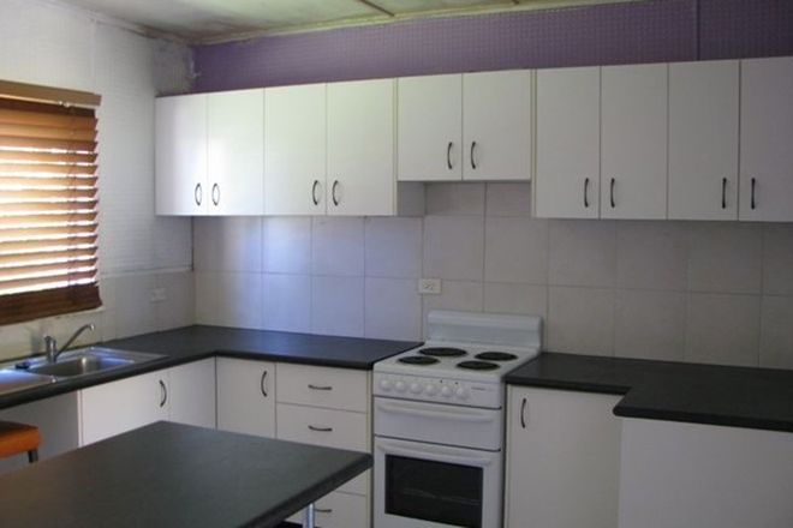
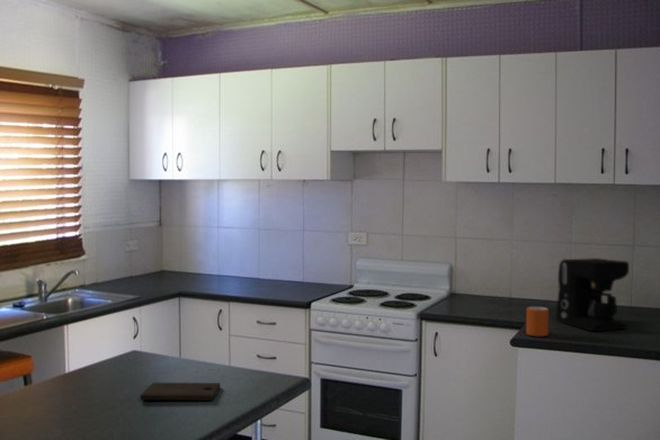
+ mug (534, 321)
+ cutting board (181, 391)
+ coffee maker (593, 292)
